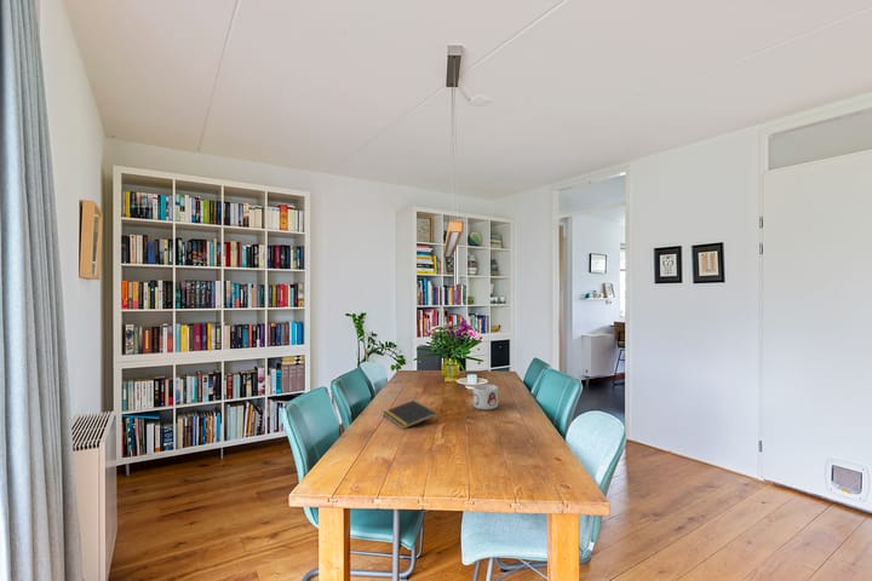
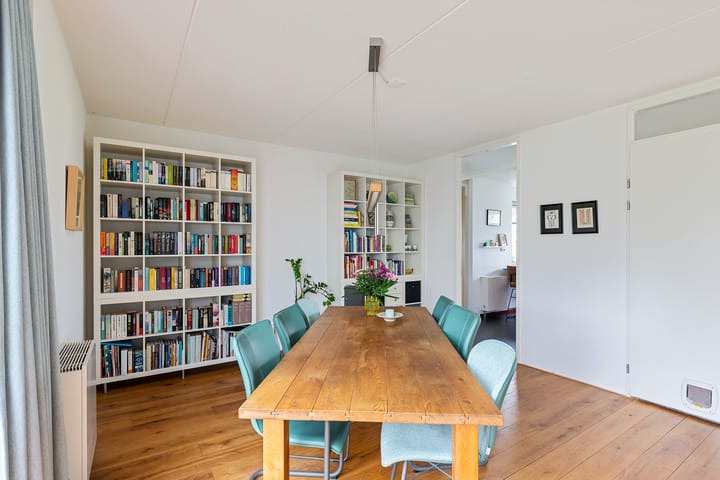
- notepad (408, 413)
- mug (487, 396)
